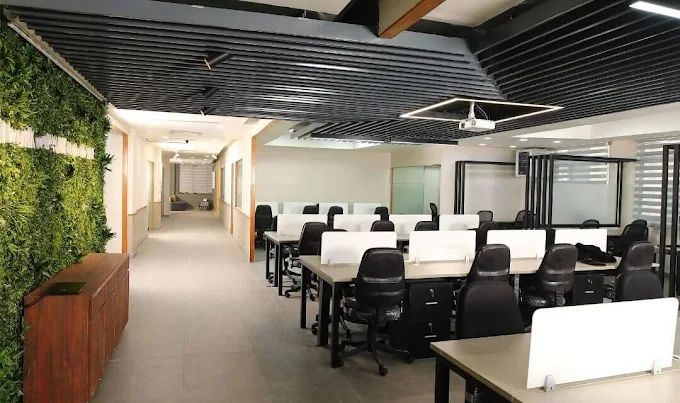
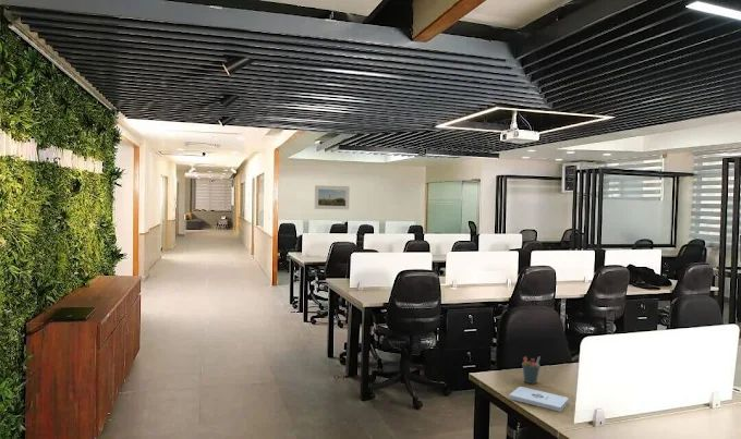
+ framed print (331, 197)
+ notepad (538, 398)
+ pen holder (530, 368)
